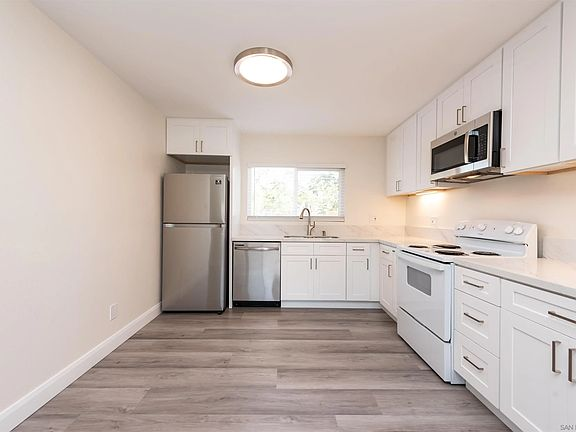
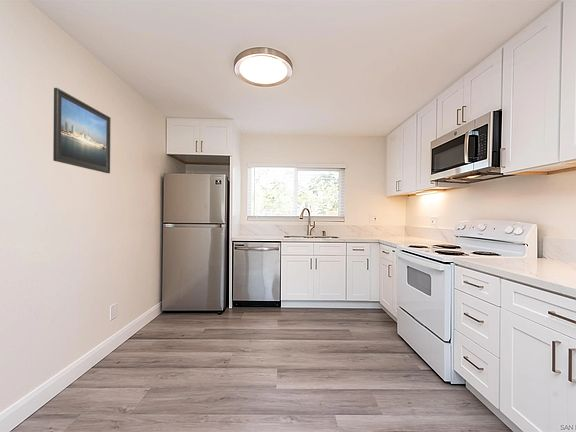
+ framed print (85, 136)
